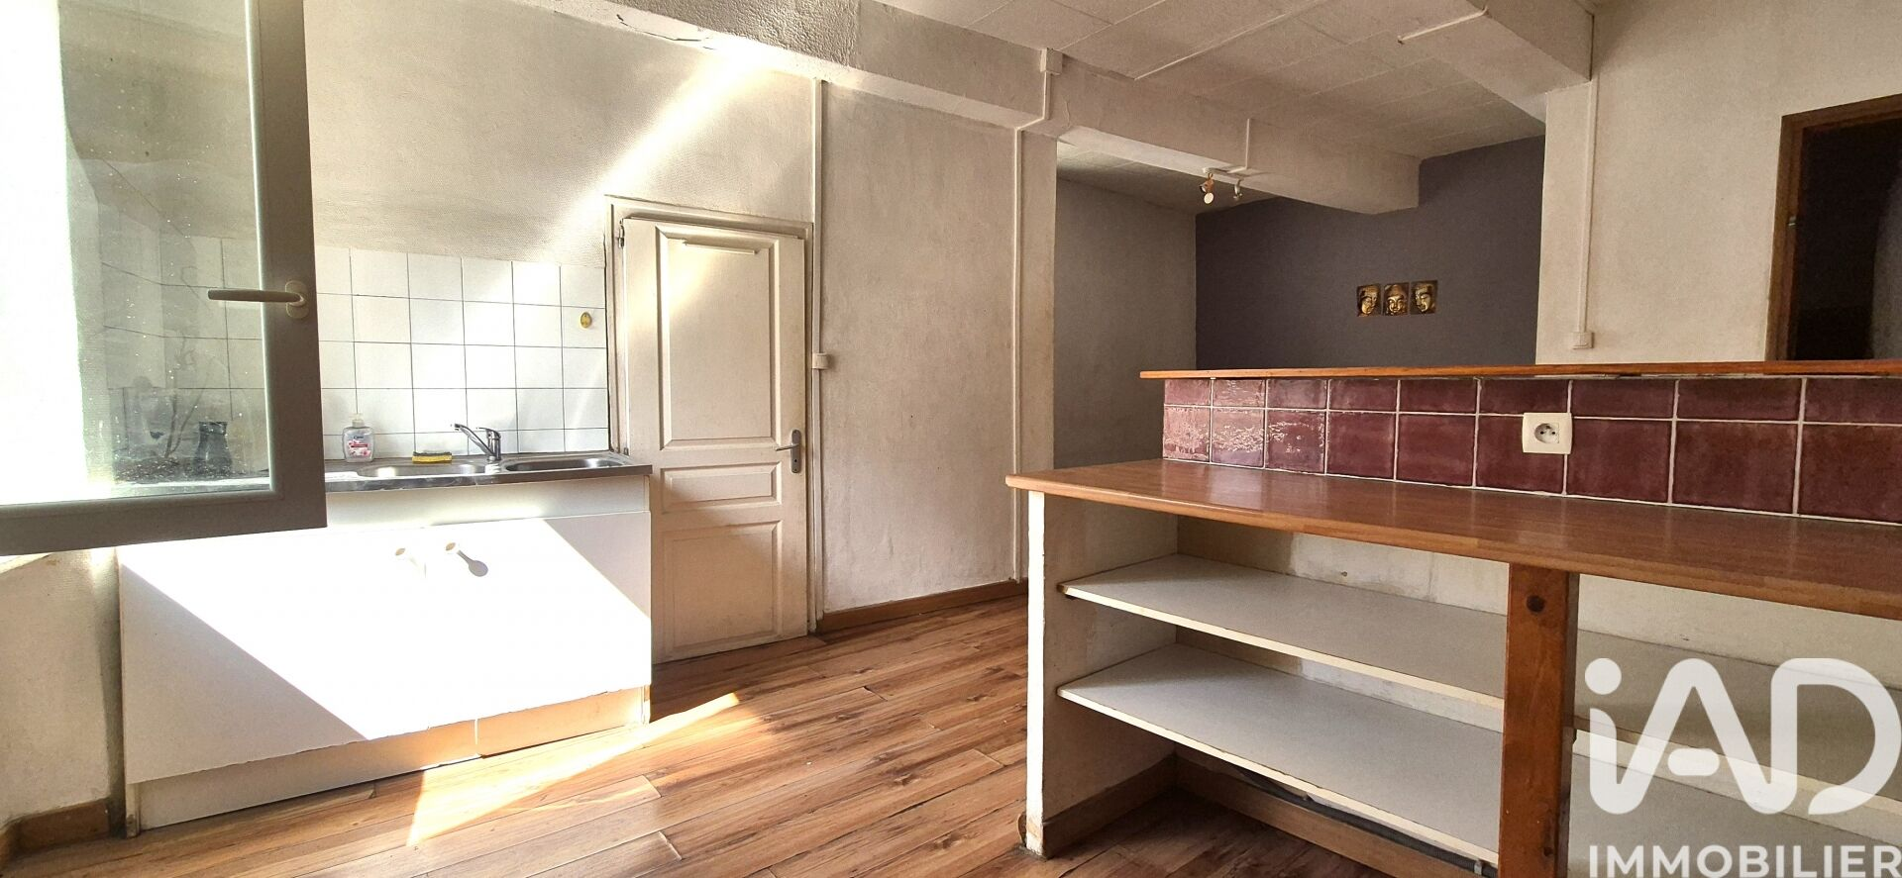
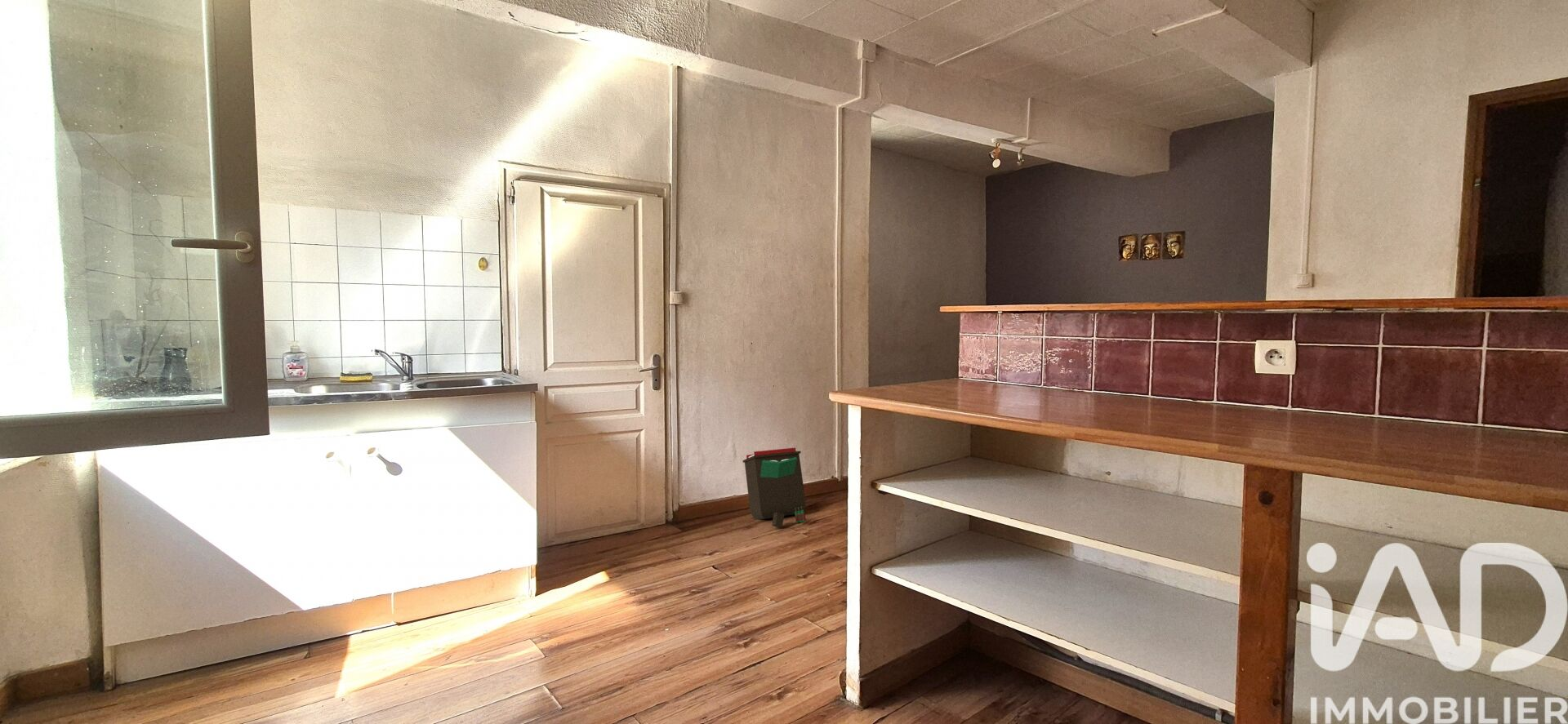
+ trash can (778, 486)
